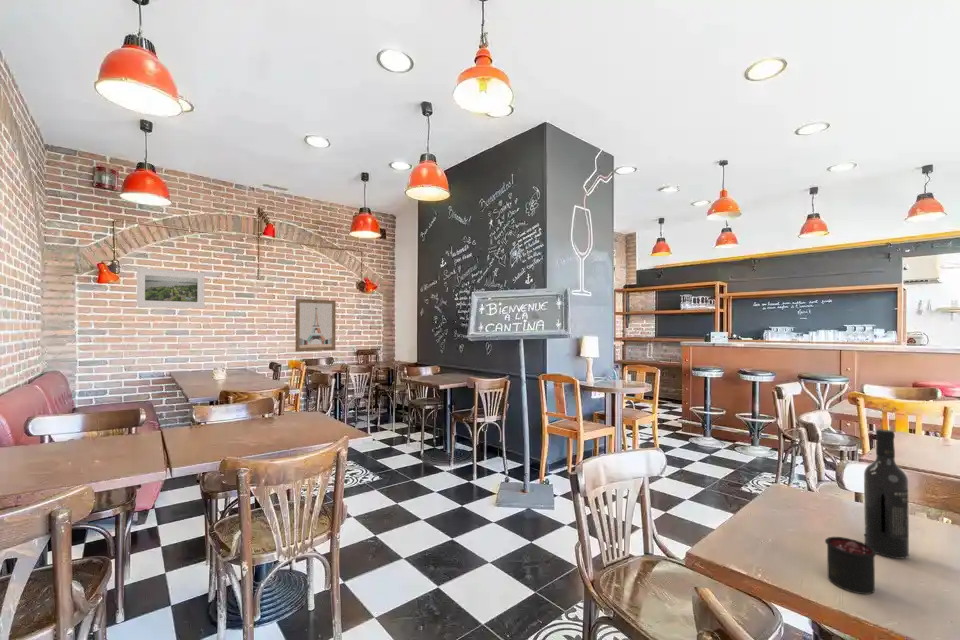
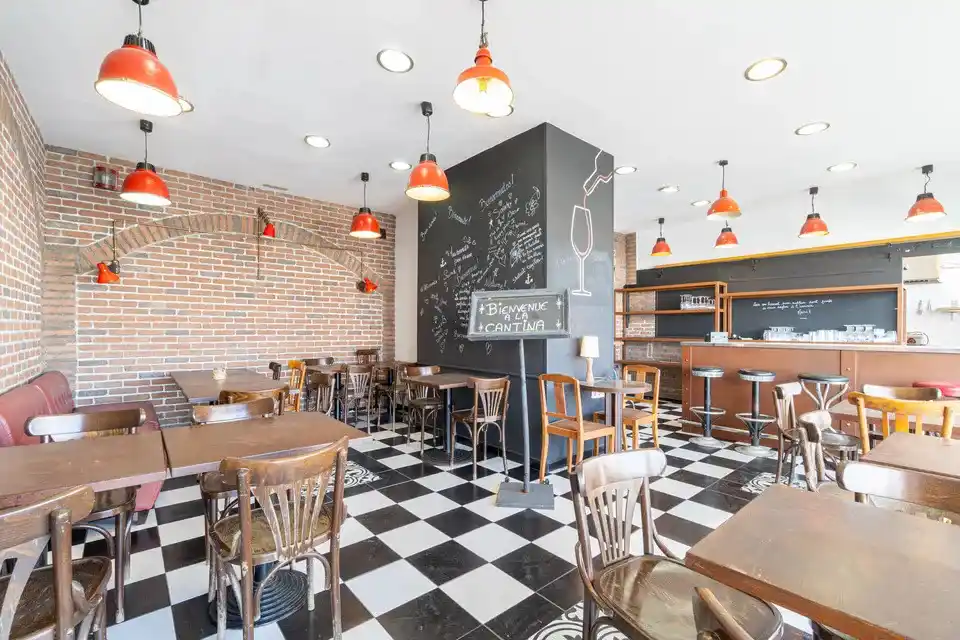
- candle (850, 555)
- wall art (316, 325)
- wine bottle (885, 490)
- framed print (172, 289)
